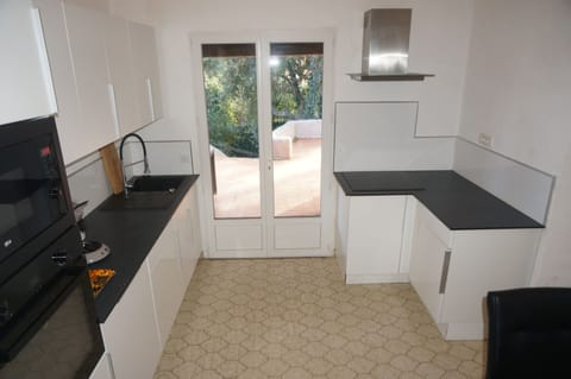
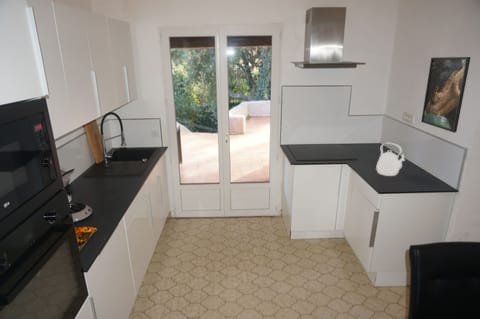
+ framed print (443, 93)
+ kettle (391, 159)
